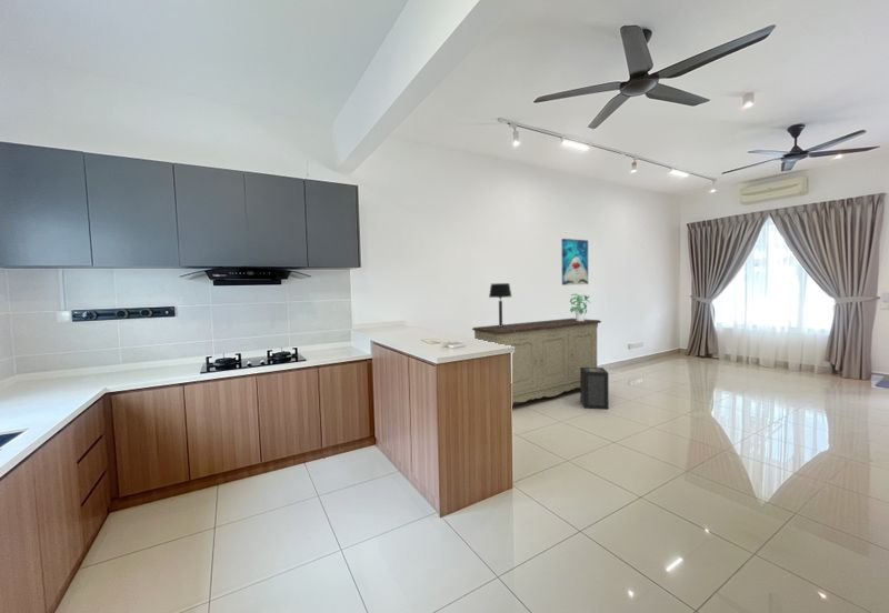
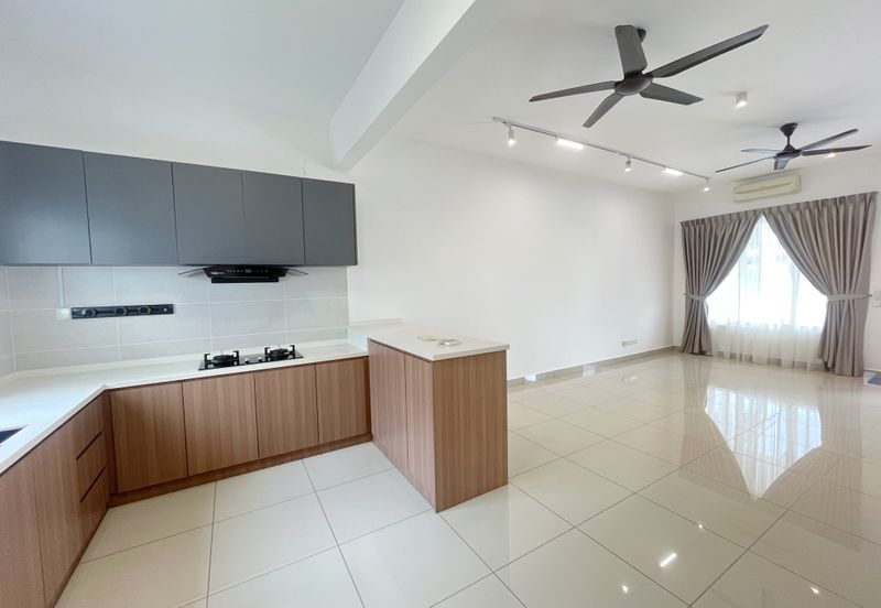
- speaker (593, 386)
- sideboard (541, 360)
- potted plant (579, 306)
- table lamp (500, 304)
- wall art (575, 262)
